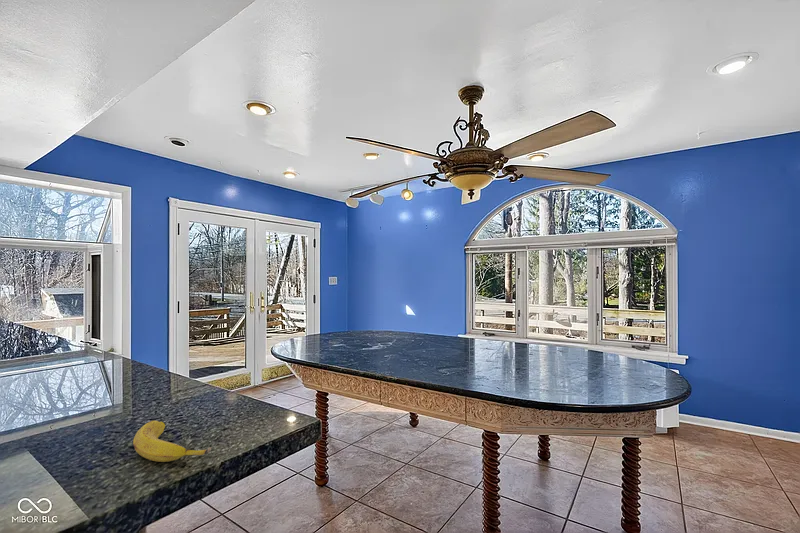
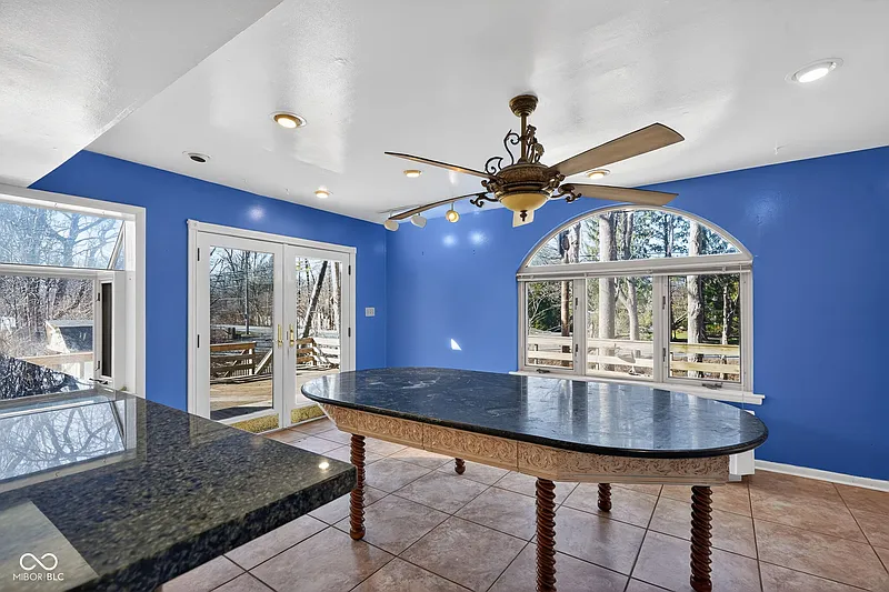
- banana (169, 442)
